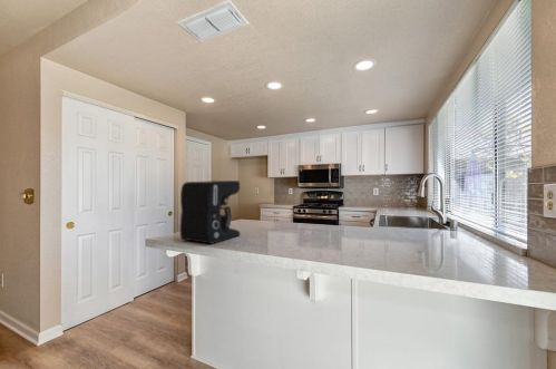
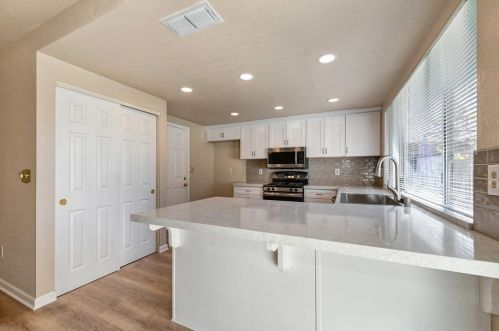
- coffee maker (214, 208)
